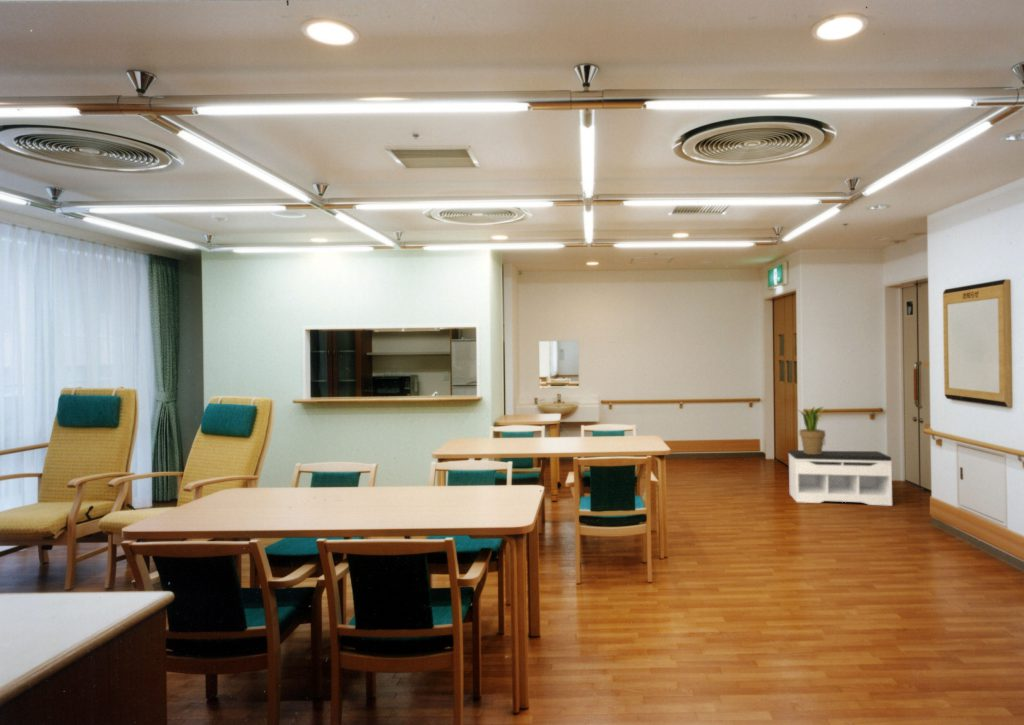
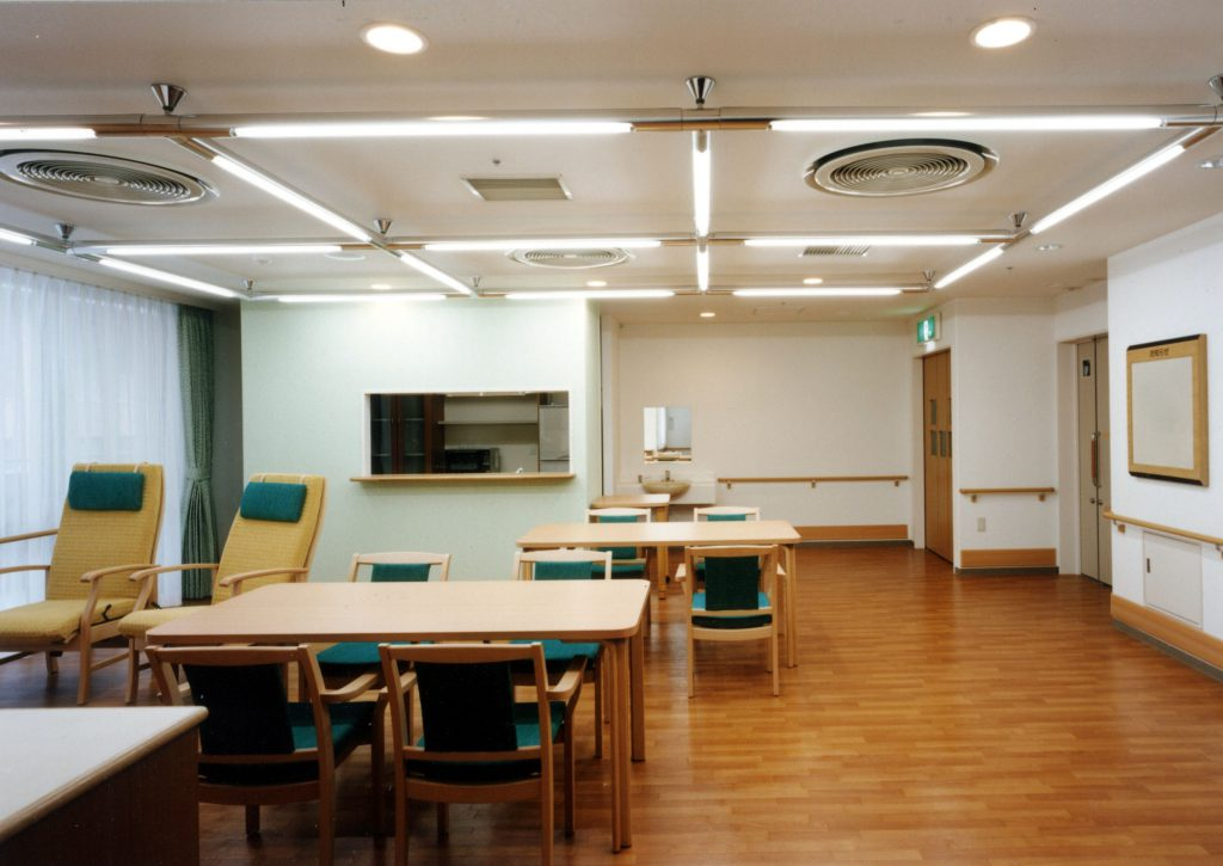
- bench (838, 476)
- potted plant (812, 429)
